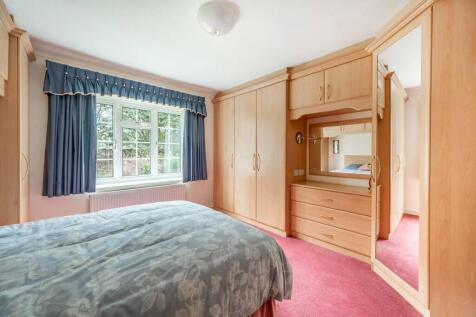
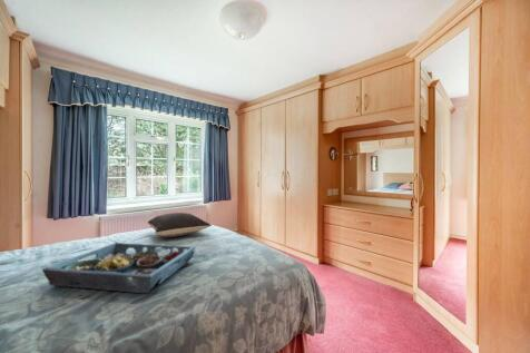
+ serving tray (128, 263)
+ pillow (178, 224)
